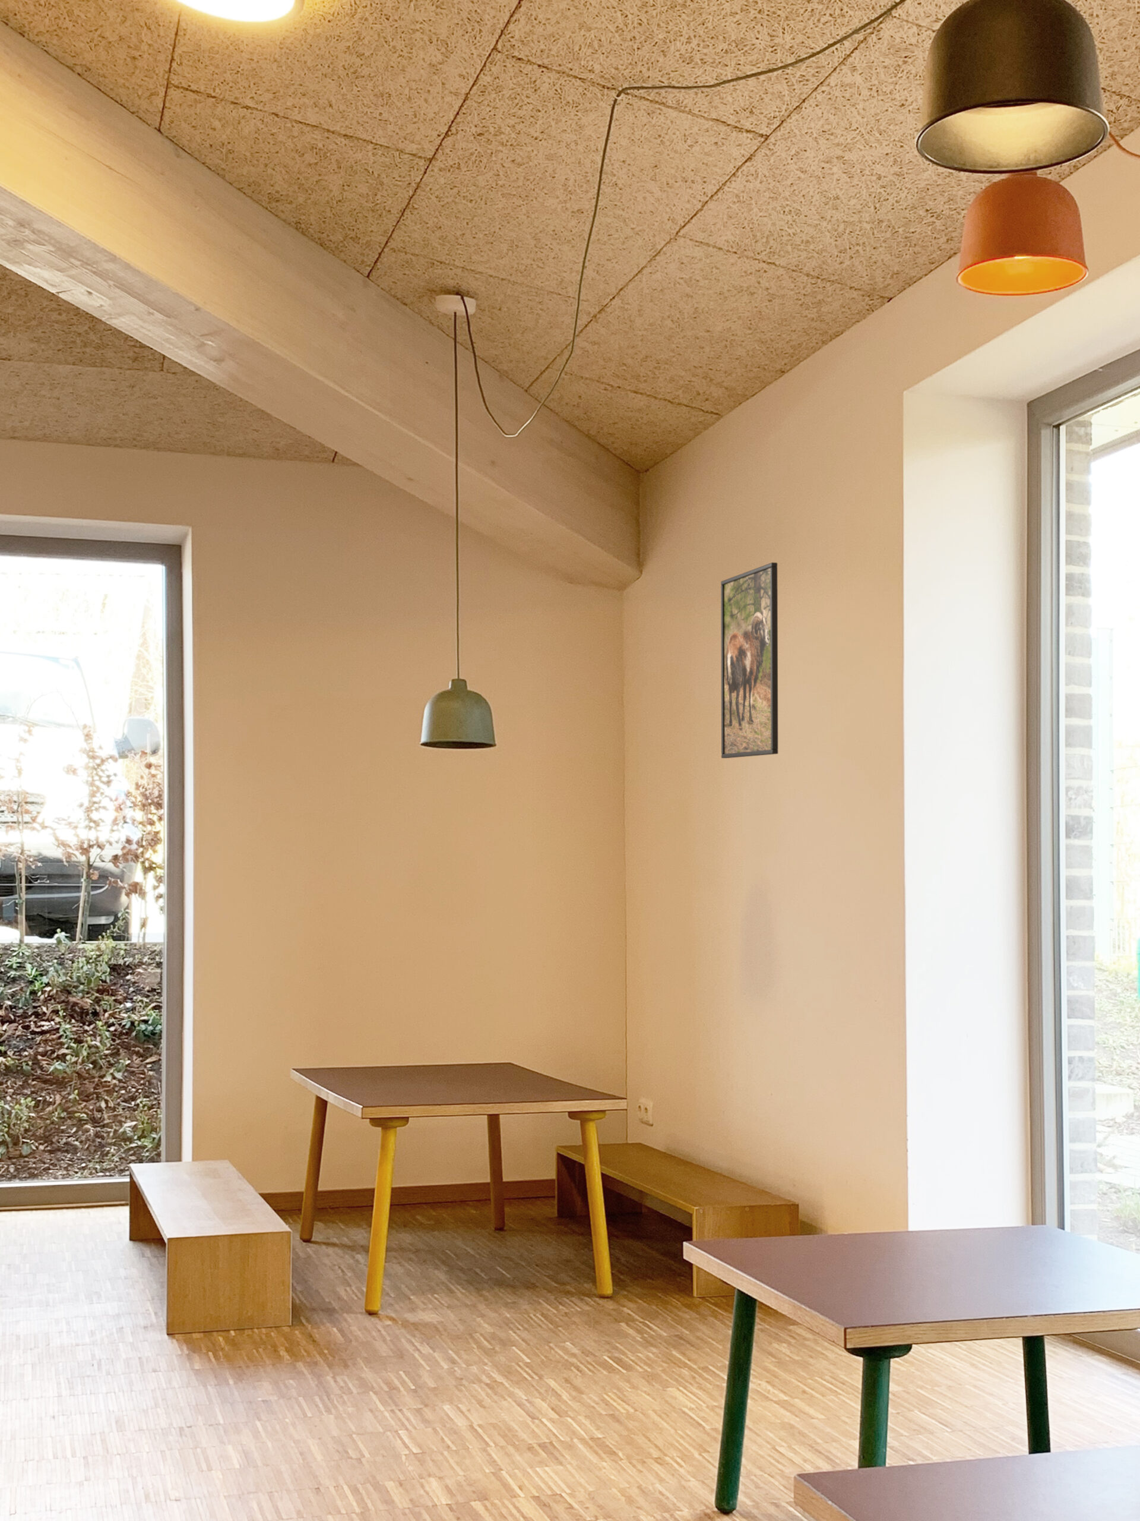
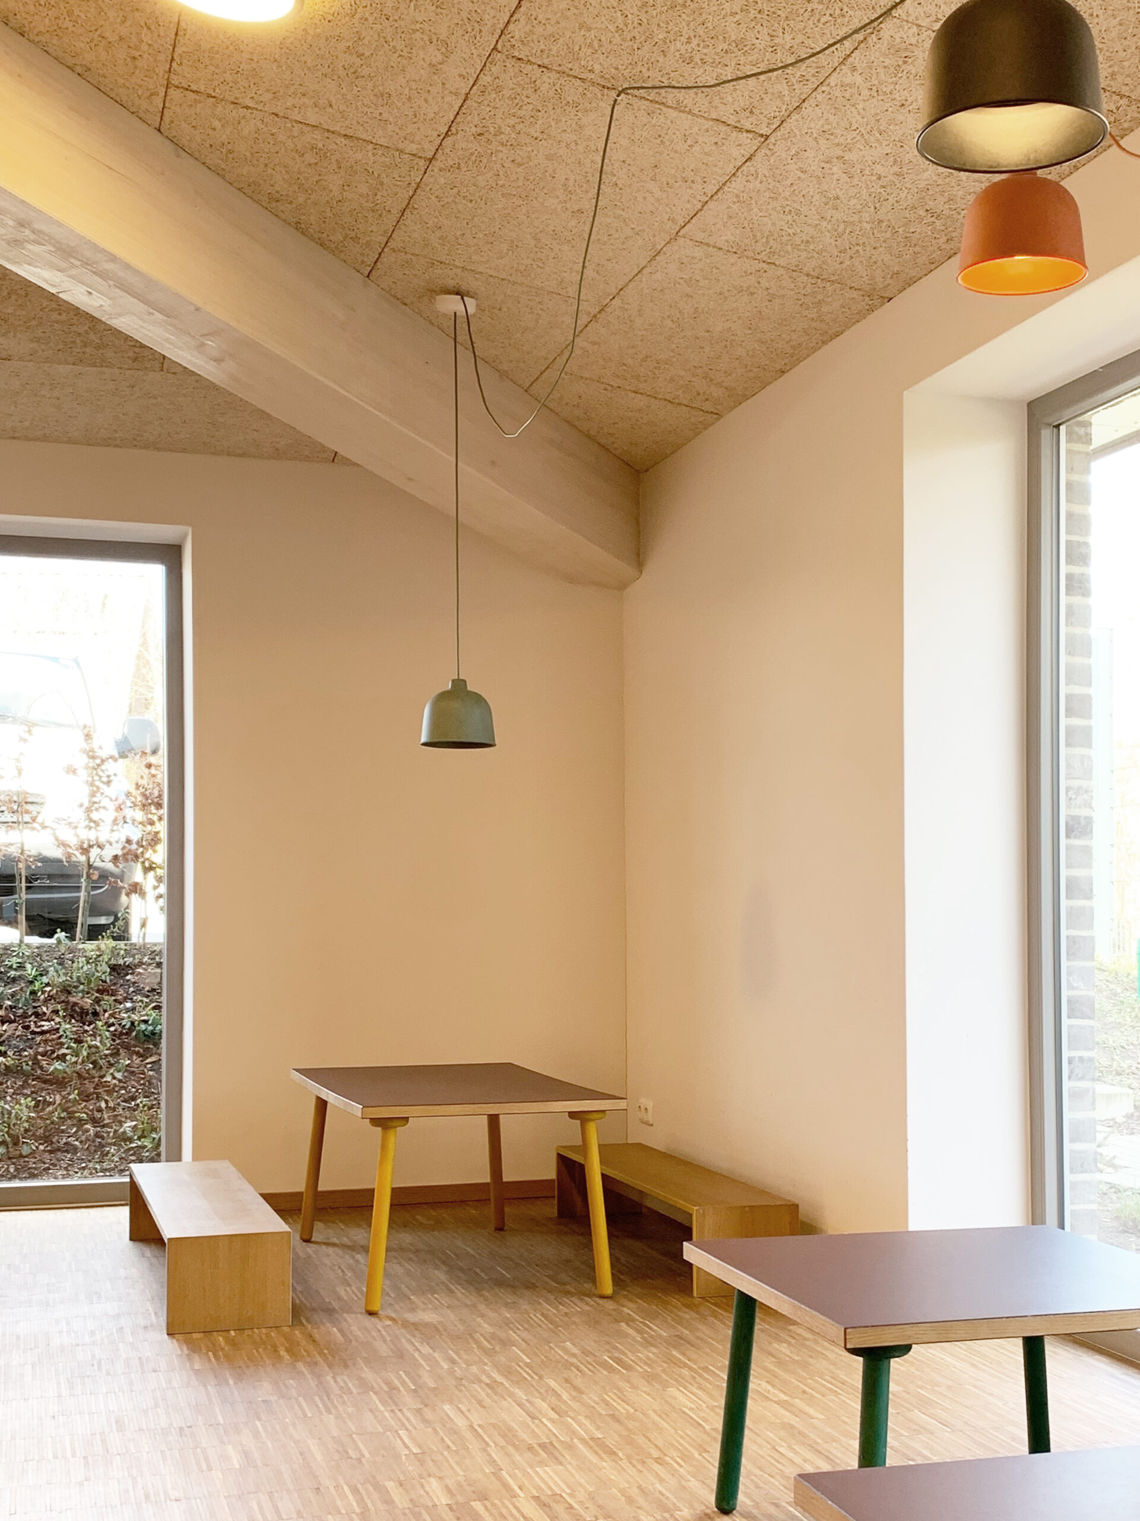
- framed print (748, 663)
